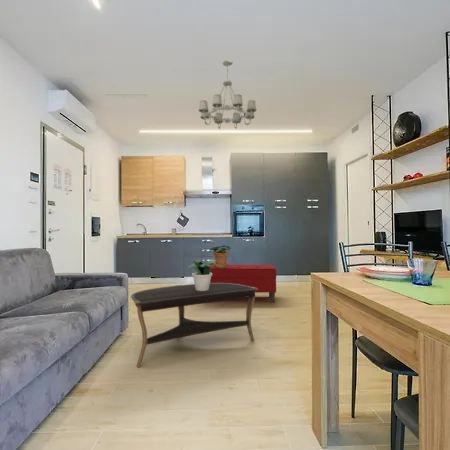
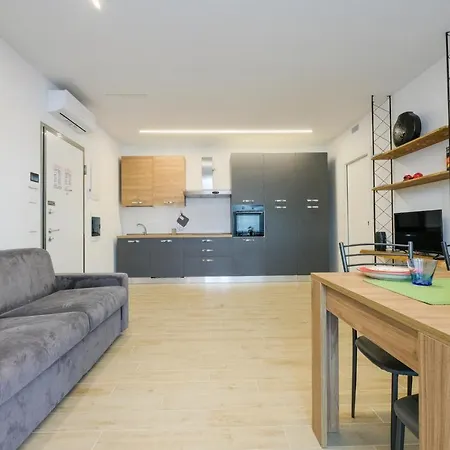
- bench (239, 282)
- potted plant (219, 256)
- coffee table (189, 319)
- potted plant (203, 274)
- chandelier (225, 92)
